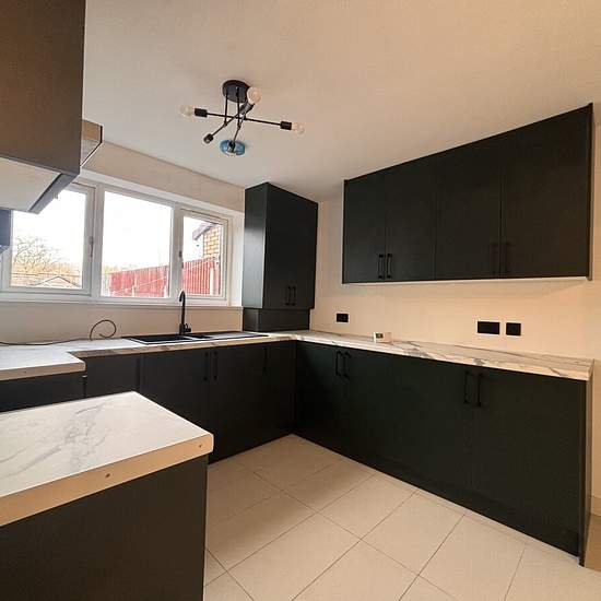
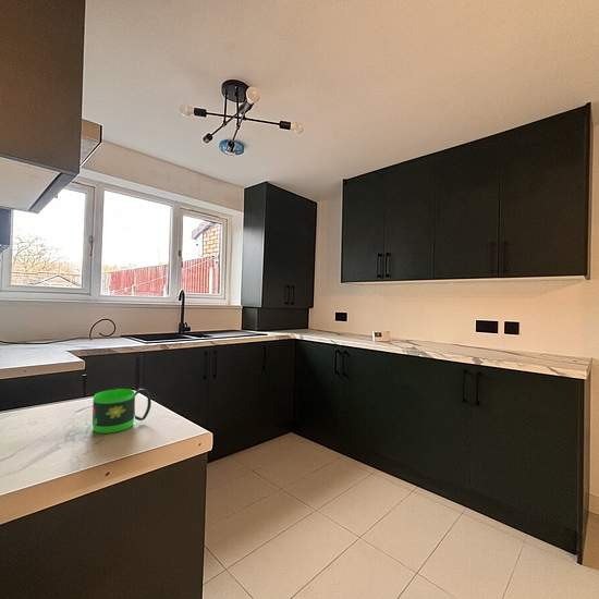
+ mug (122, 407)
